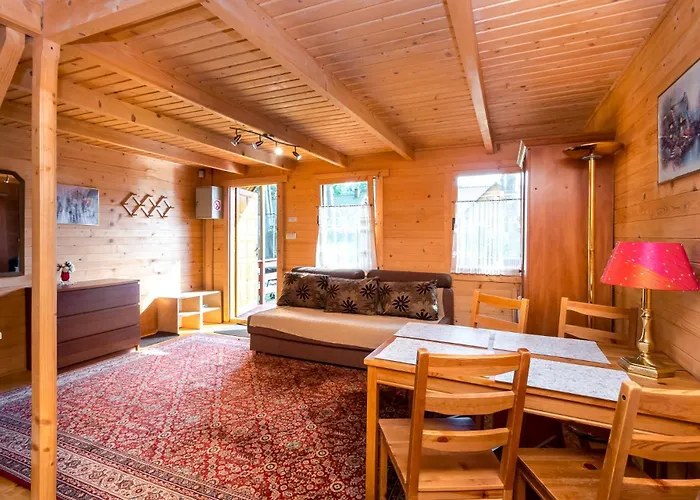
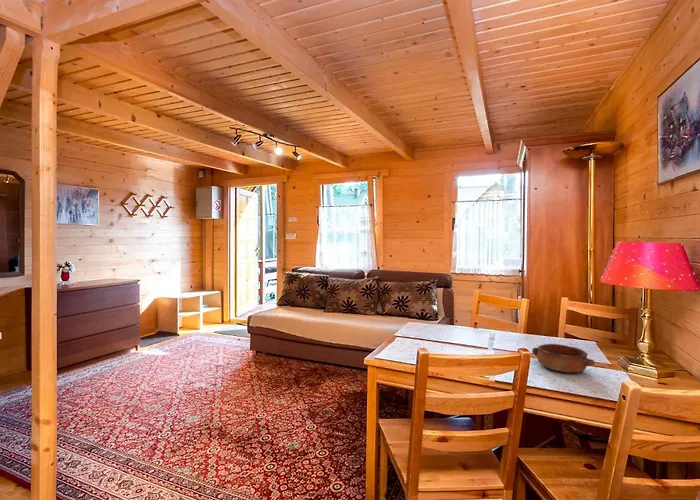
+ bowl (561, 358)
